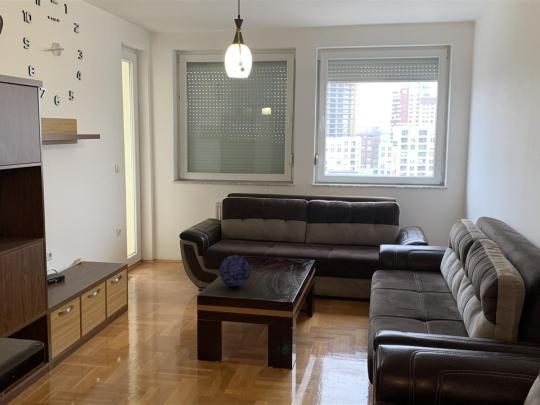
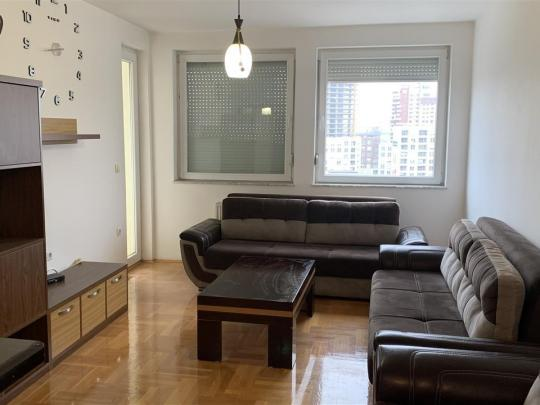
- decorative ball (234, 270)
